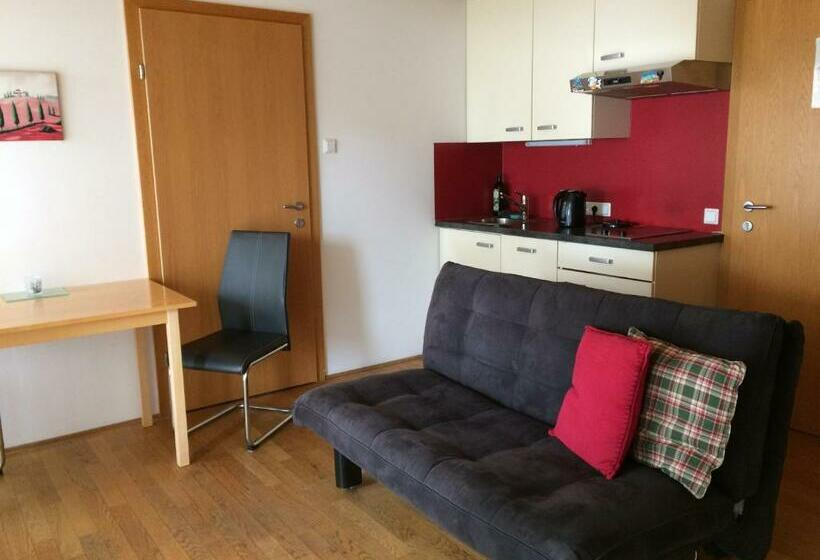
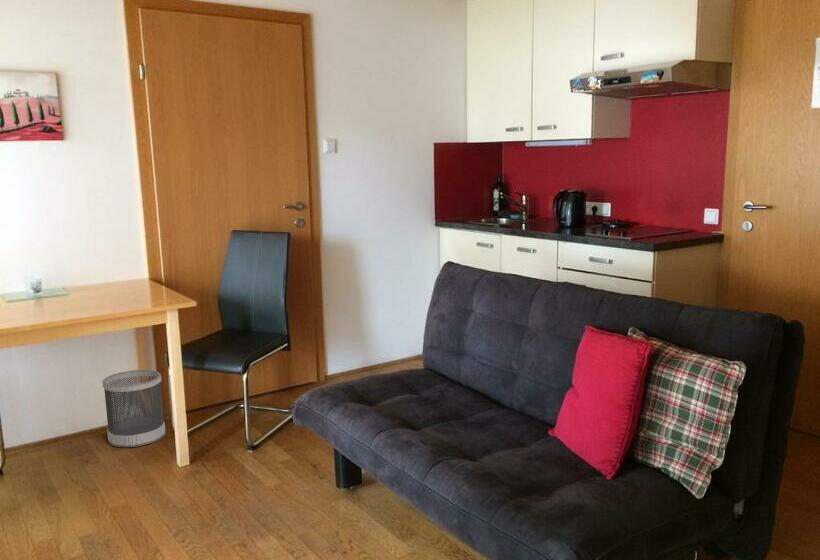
+ wastebasket (134, 407)
